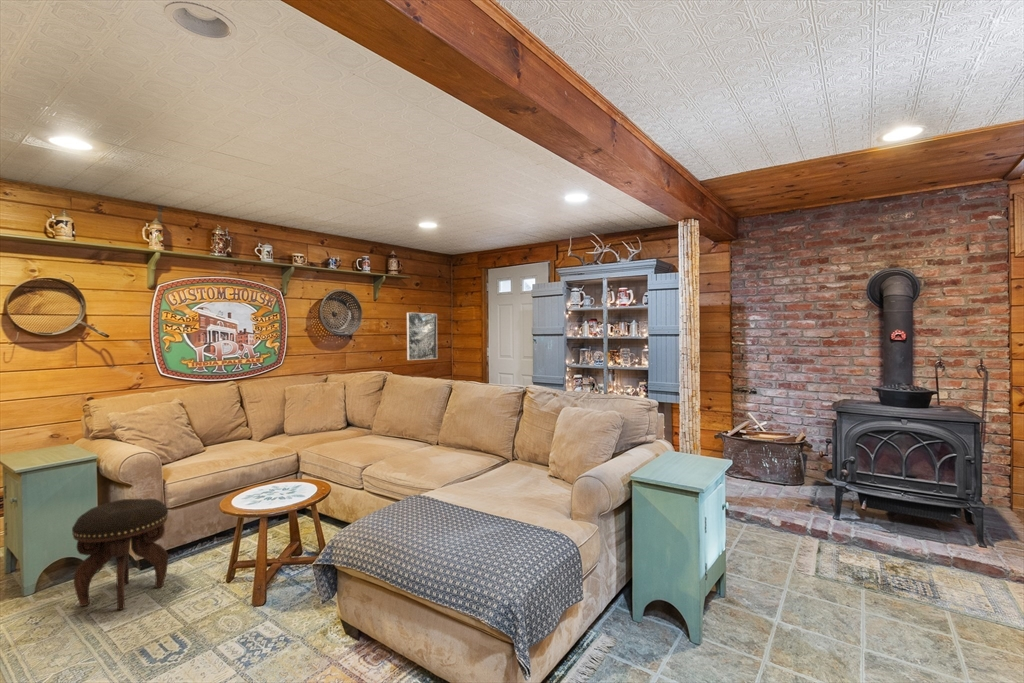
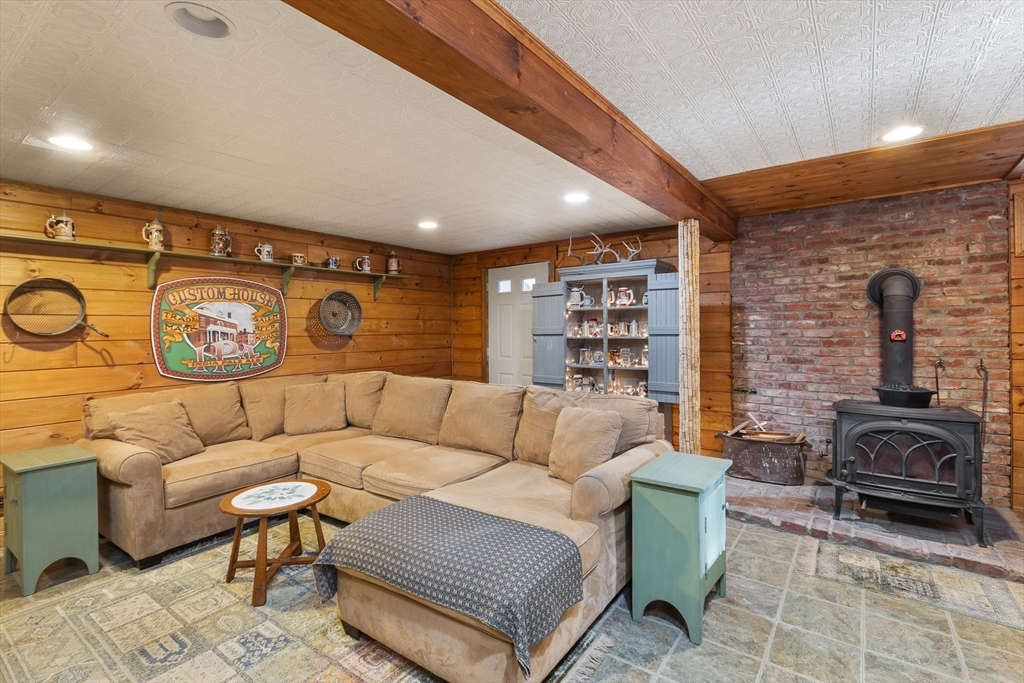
- footstool (122, 550)
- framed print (422, 336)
